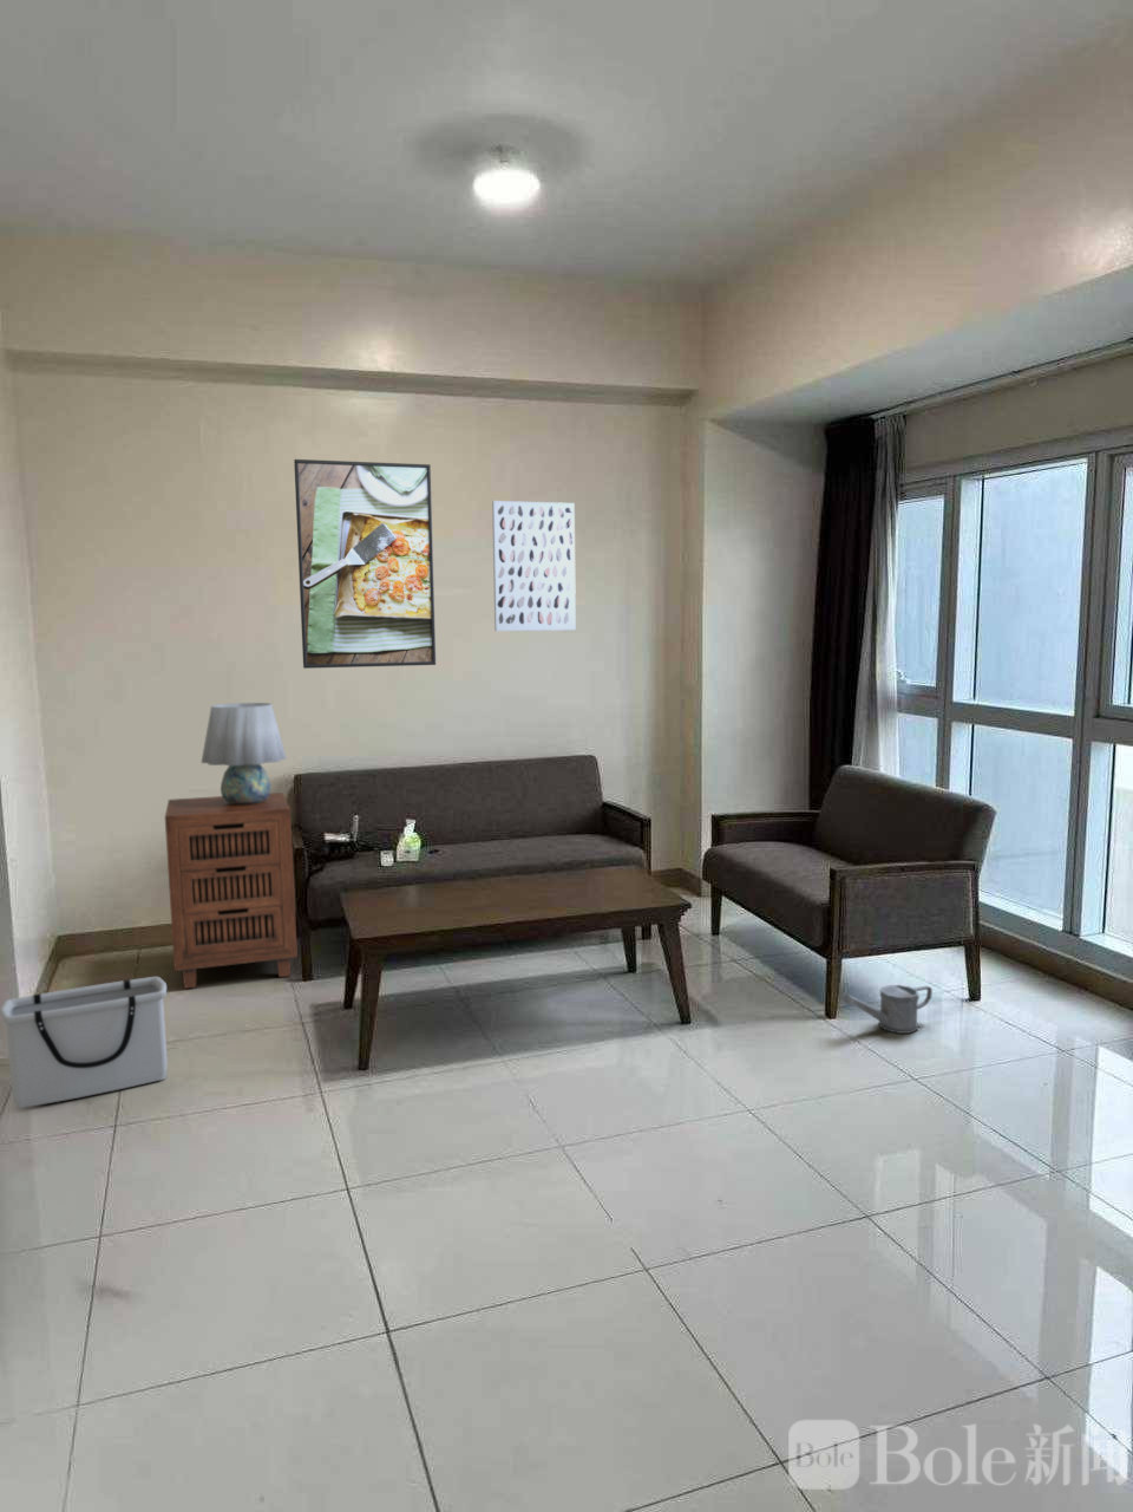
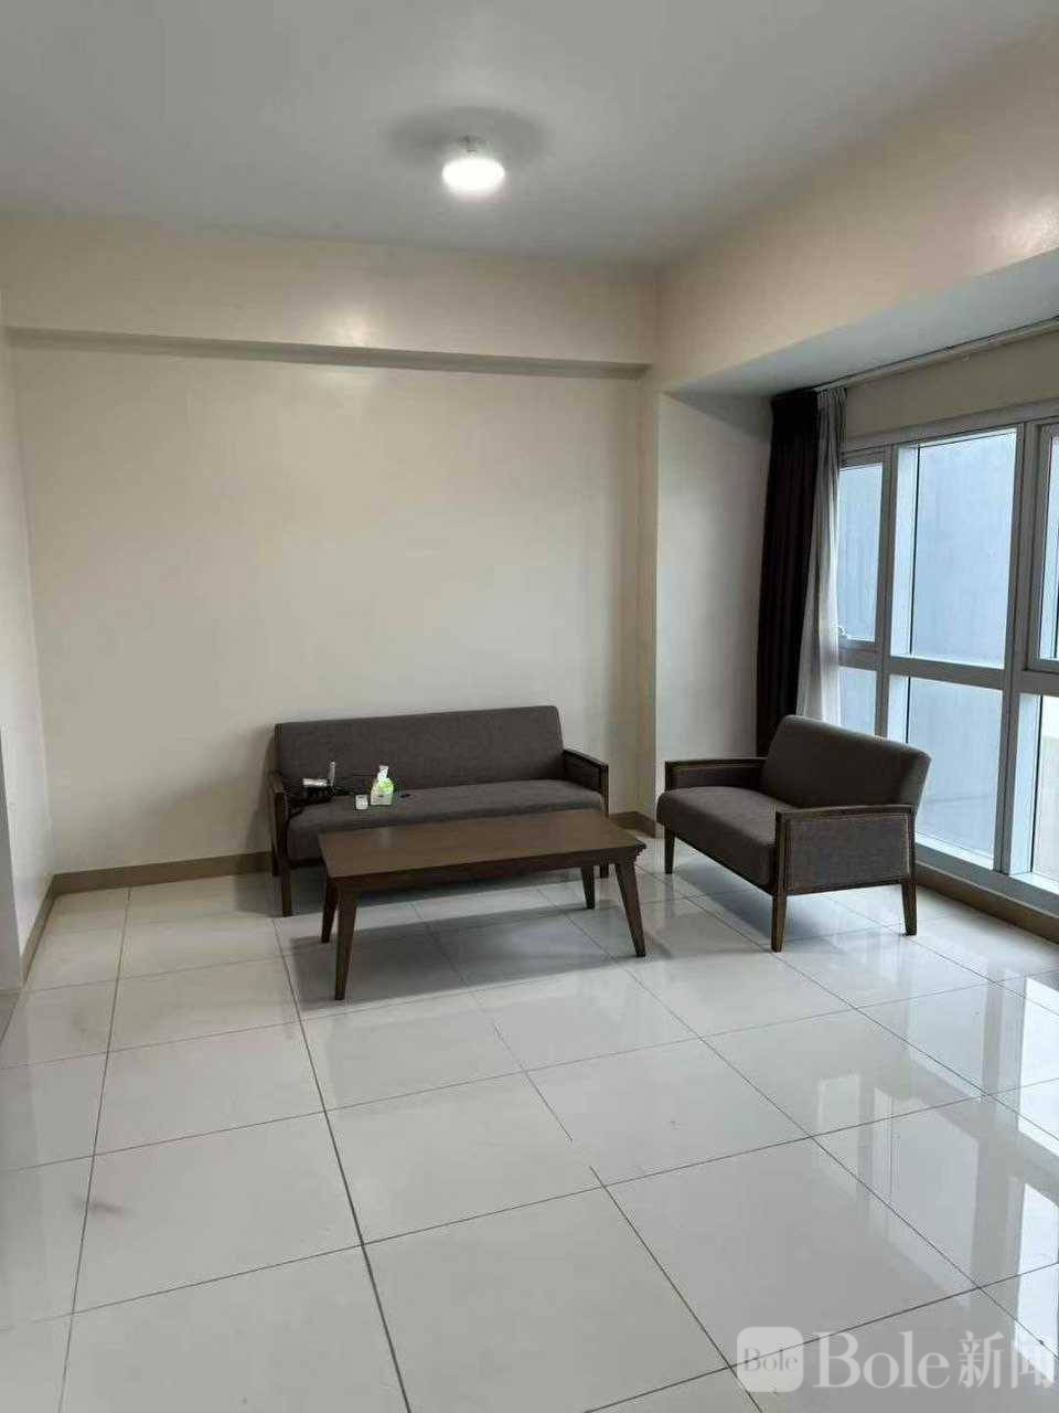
- storage bin (88, 1039)
- watering can (889, 1006)
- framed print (367, 564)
- cabinet (231, 886)
- table lamp (244, 752)
- wall art (534, 566)
